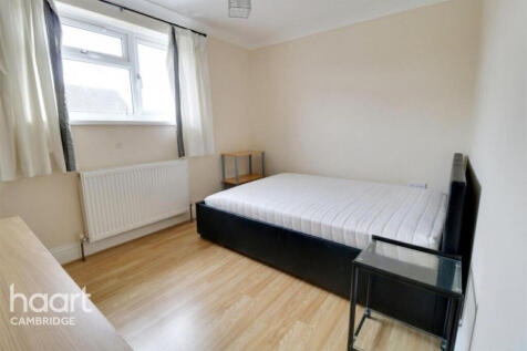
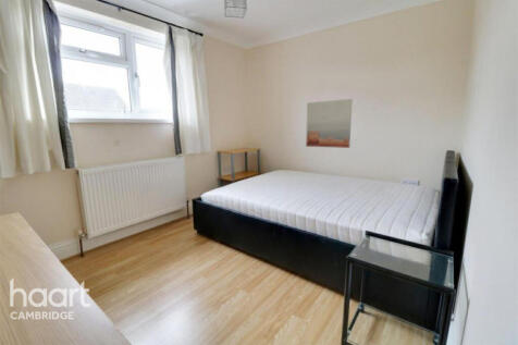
+ wall art (328, 124)
